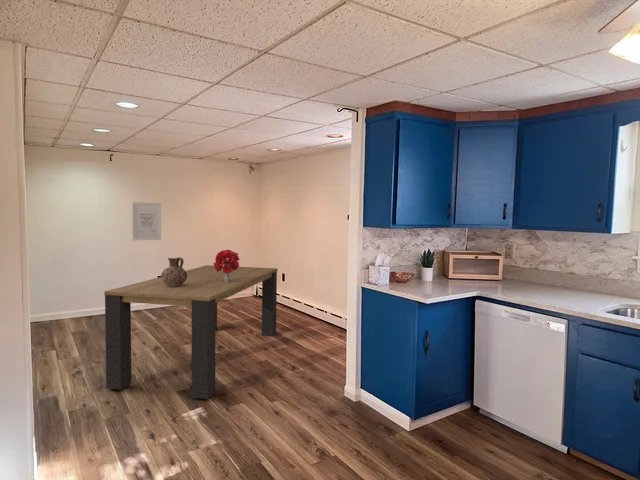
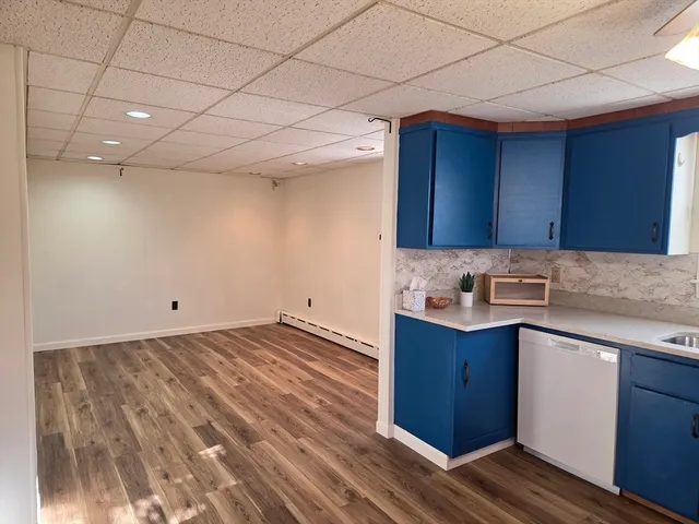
- dining table (207, 317)
- ceramic jug (174, 271)
- bouquet (226, 265)
- wall art (146, 221)
